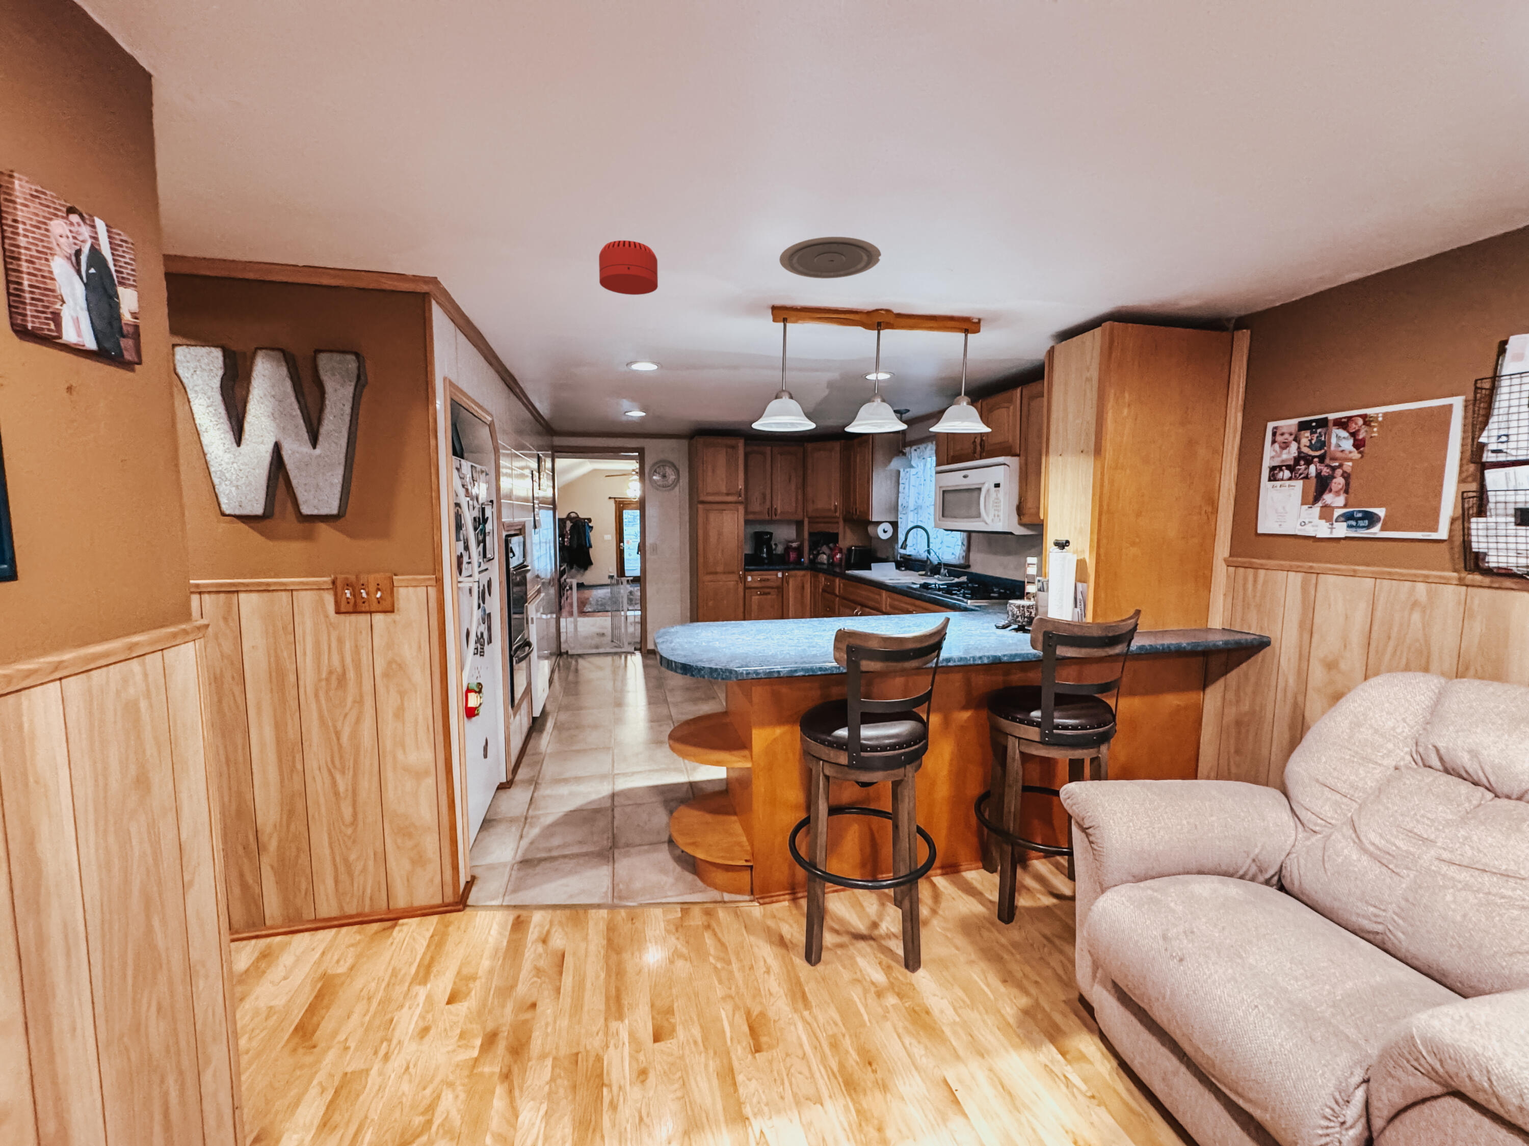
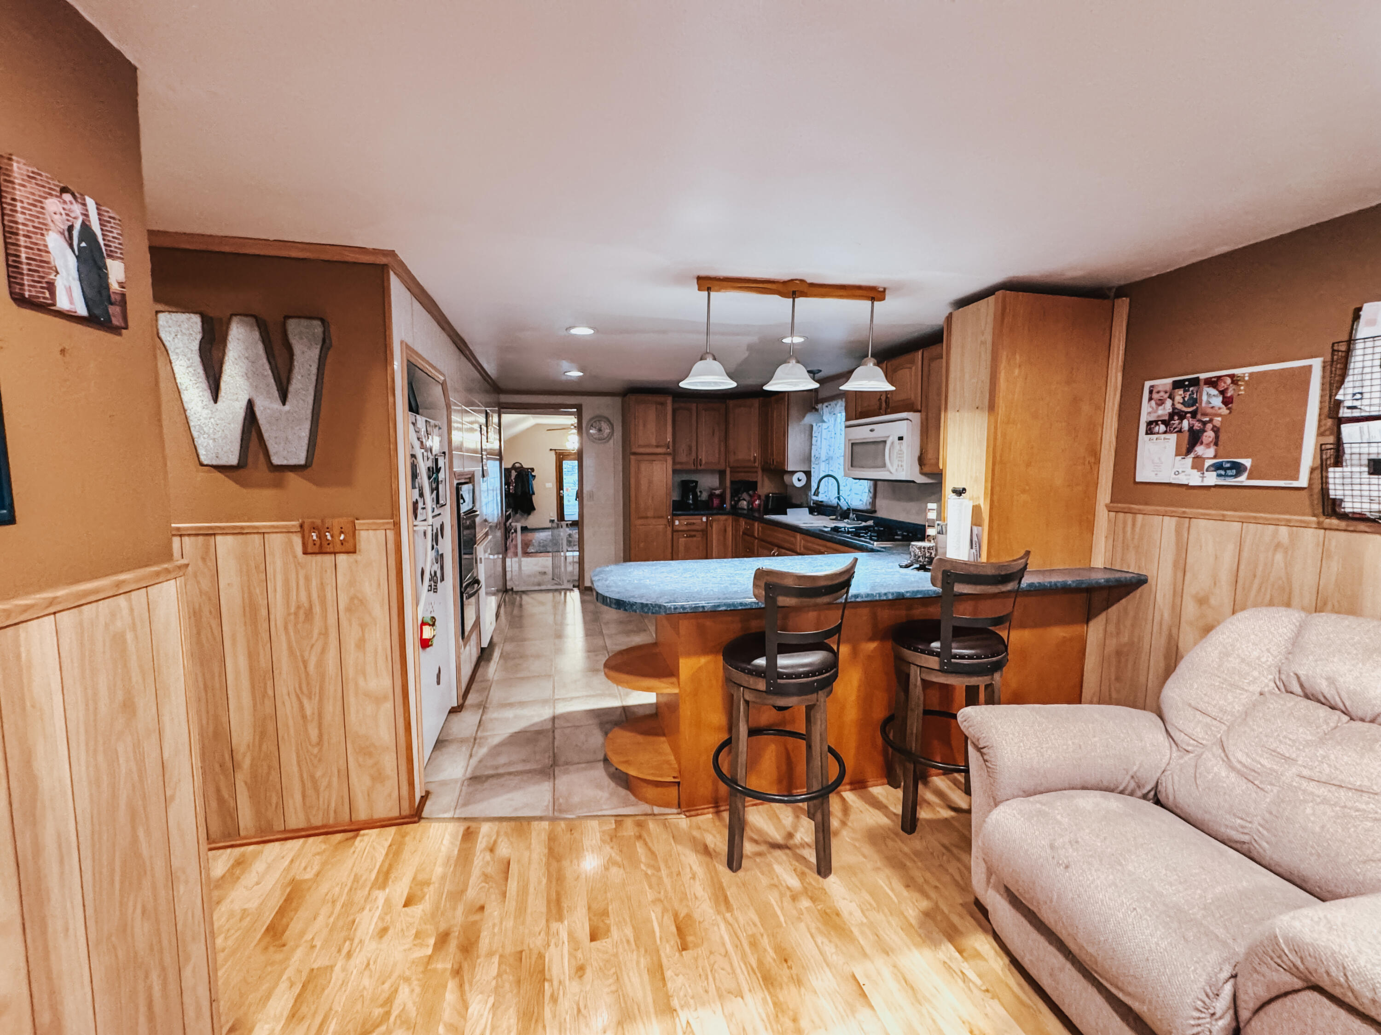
- smoke detector (628, 267)
- recessed light (830, 255)
